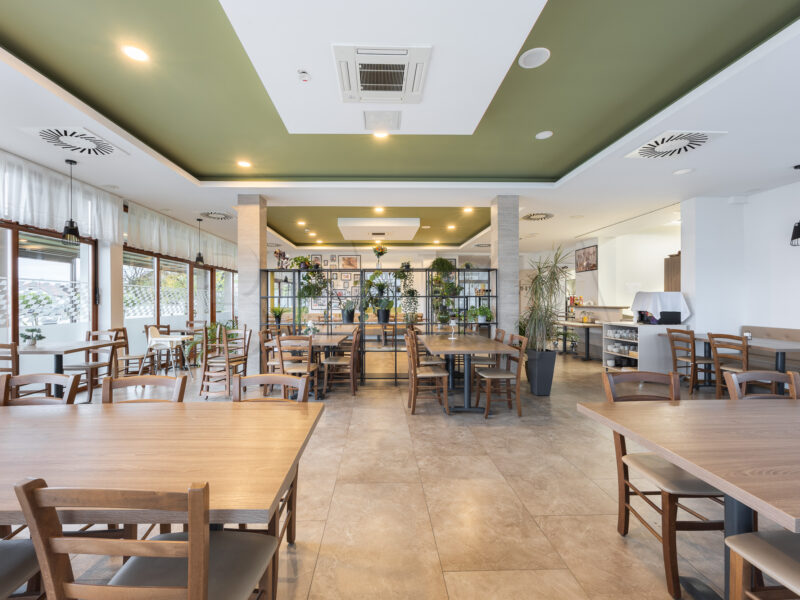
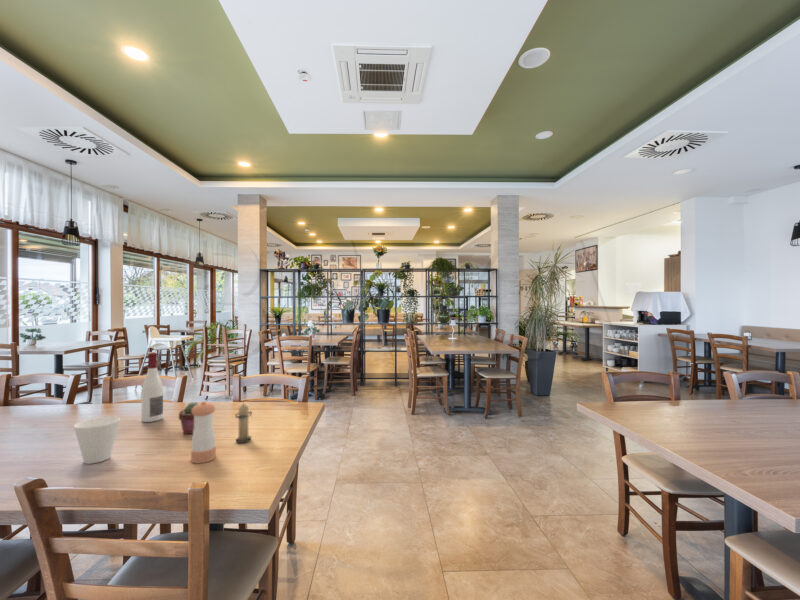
+ potted succulent (191, 417)
+ alcohol (152, 386)
+ pepper shaker (203, 430)
+ candle (243, 421)
+ cup (97, 440)
